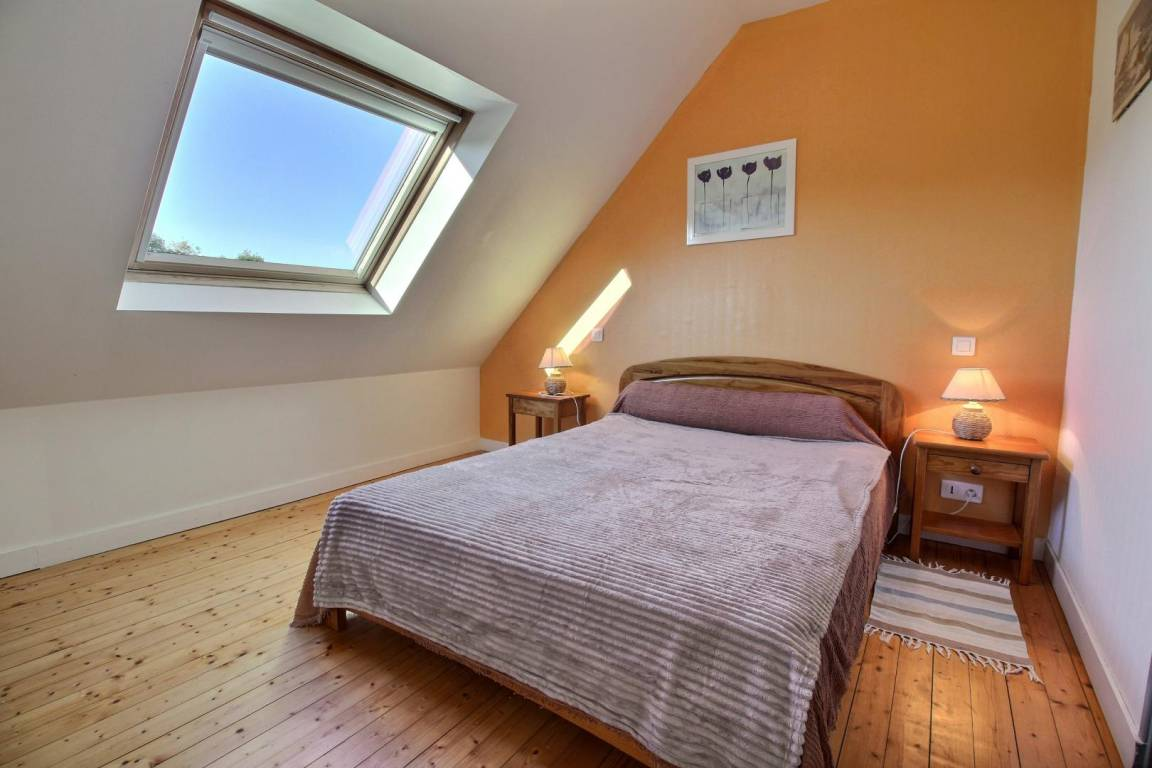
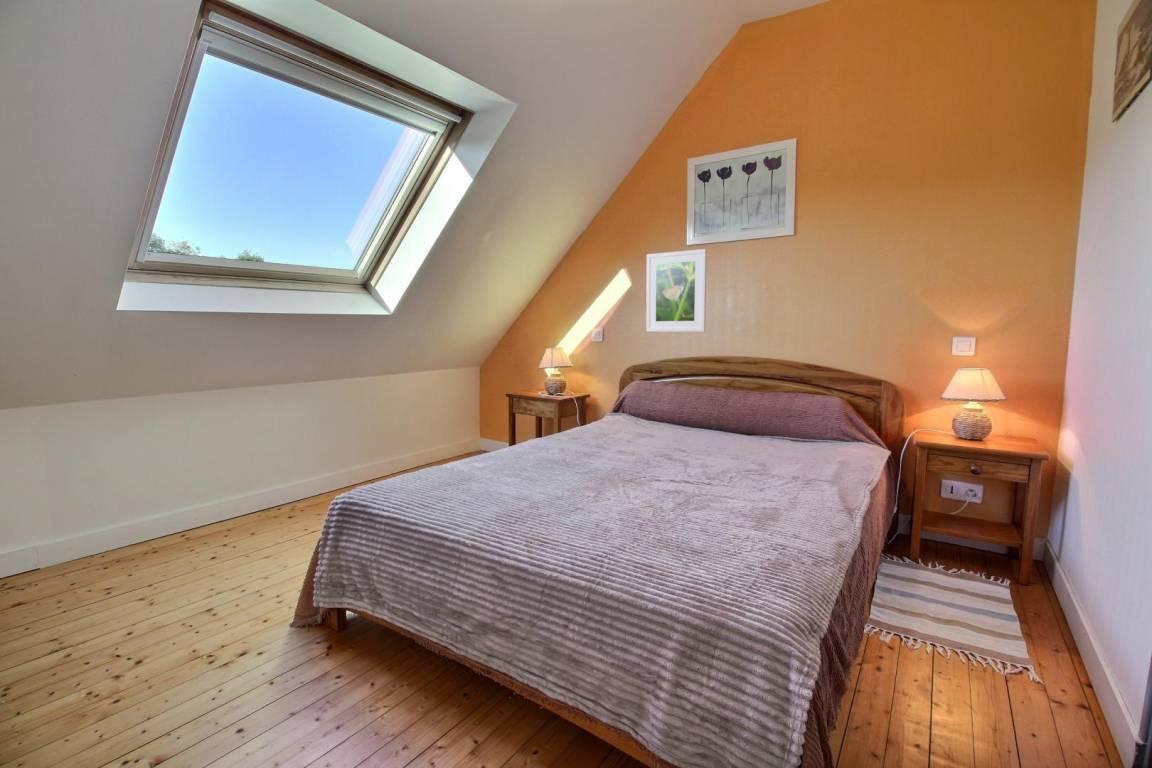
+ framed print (675, 292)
